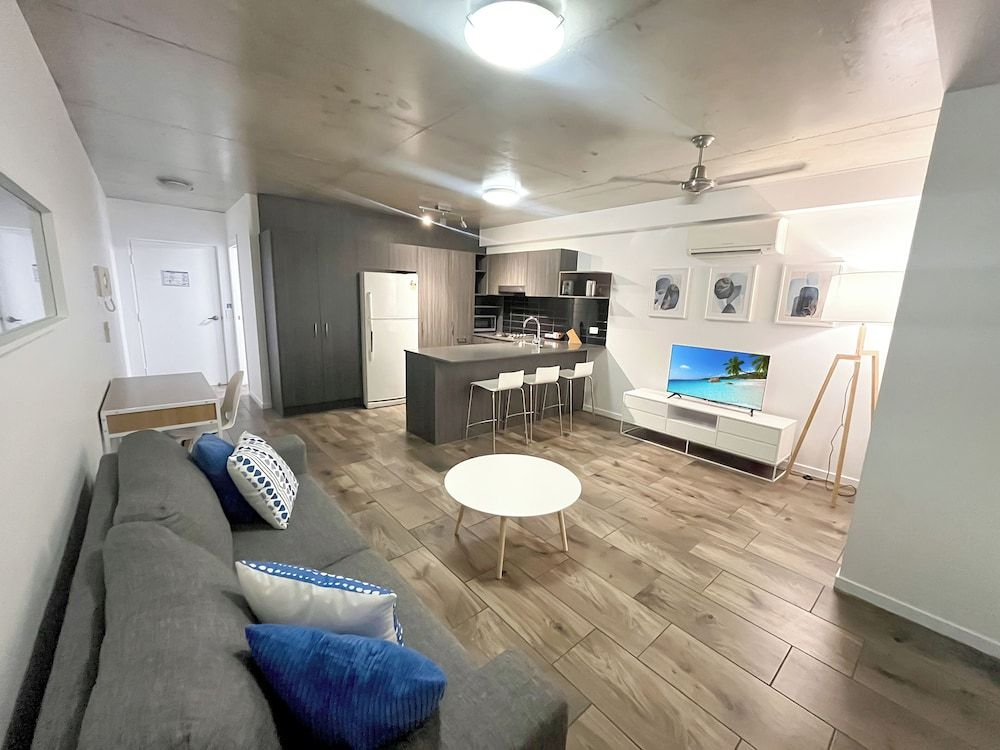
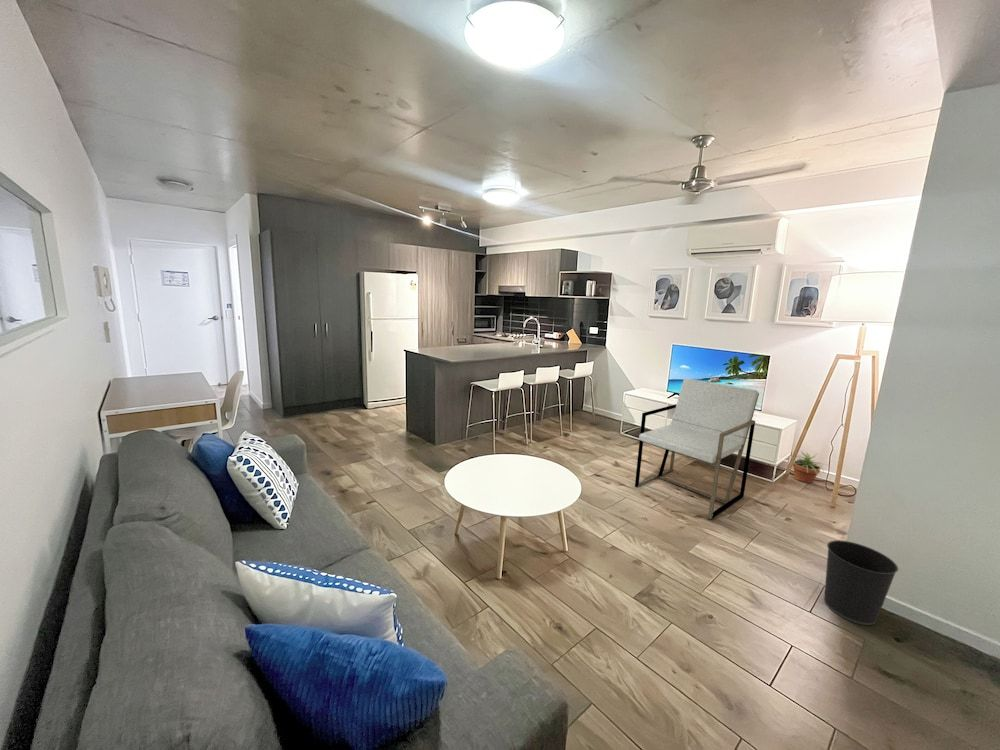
+ armchair (695, 440)
+ potted plant (806, 466)
+ wastebasket (855, 582)
